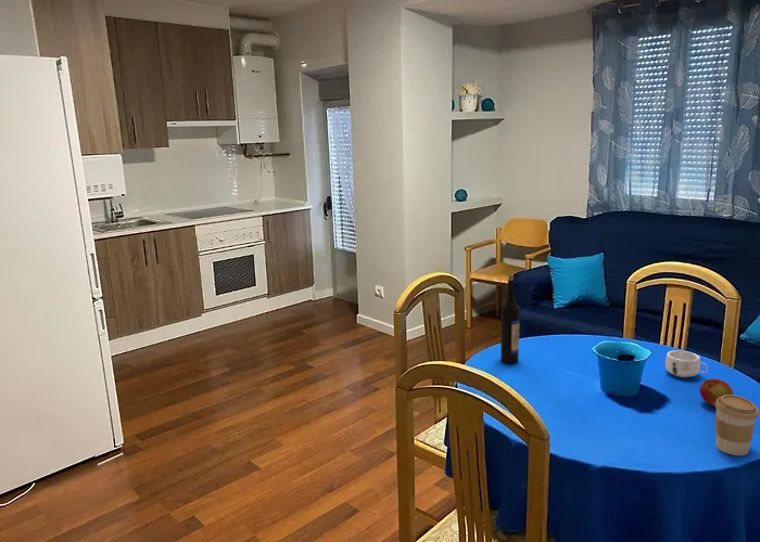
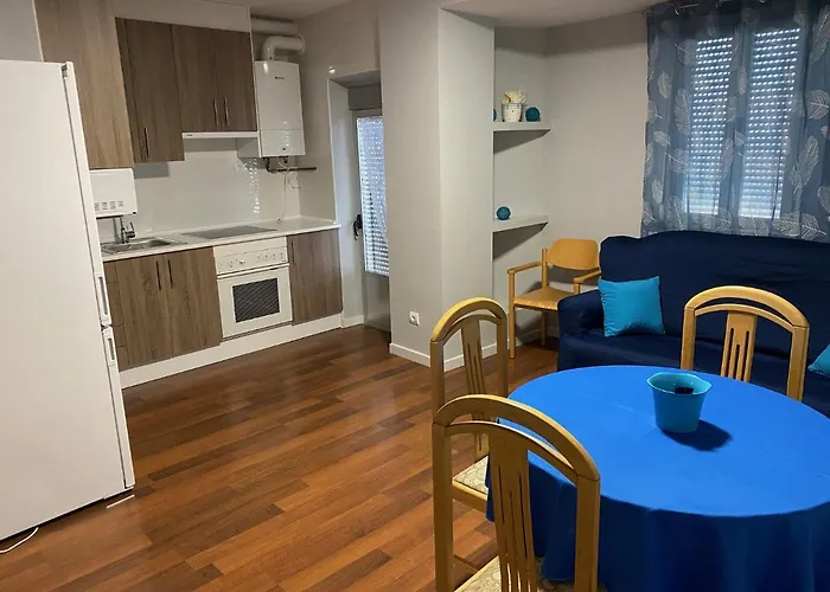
- coffee cup (734, 424)
- wine bottle (510, 318)
- apple (715, 392)
- mug (686, 365)
